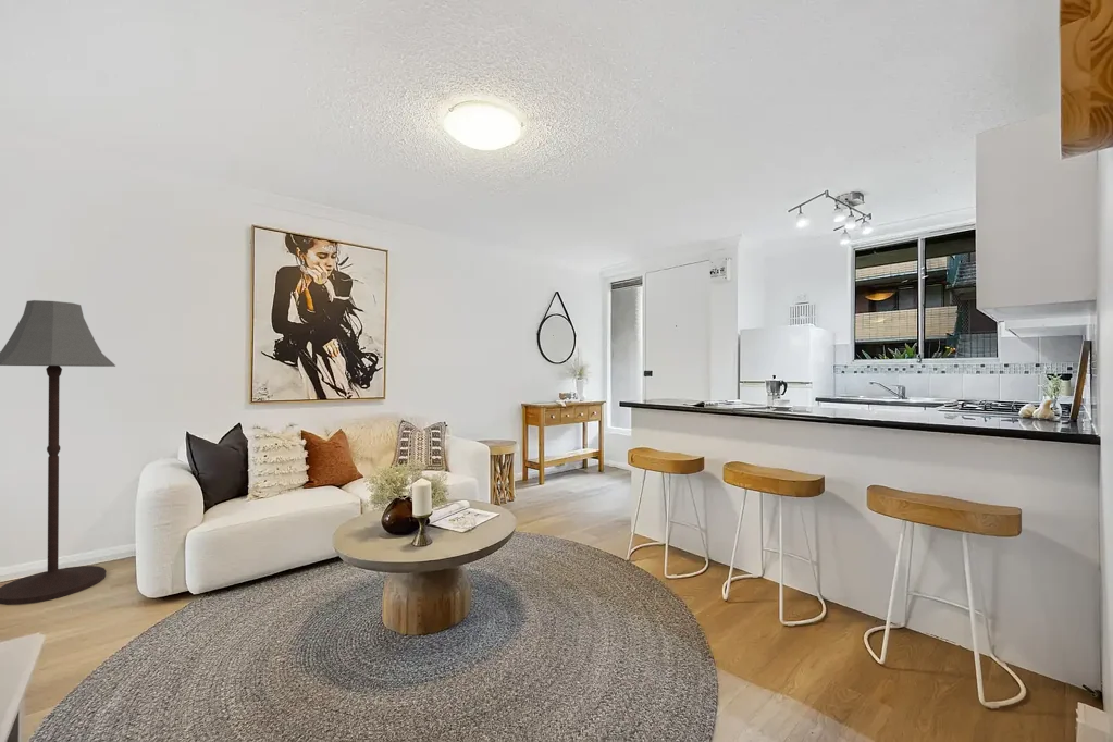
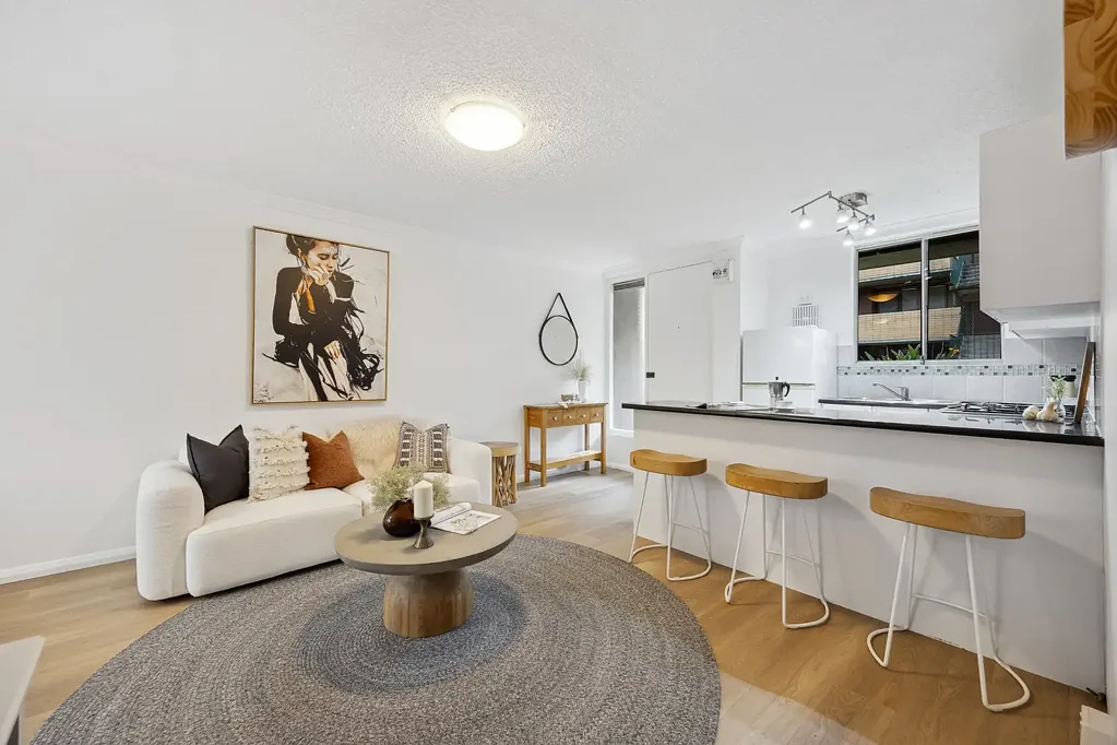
- floor lamp (53, 444)
